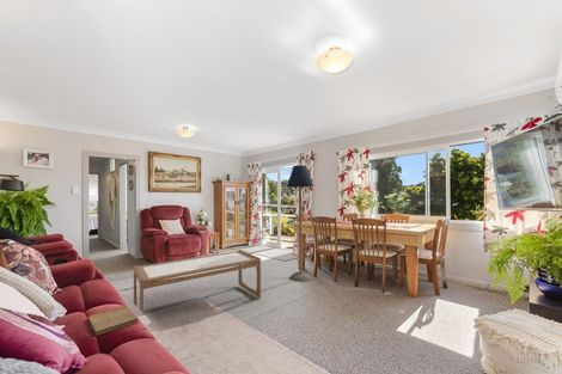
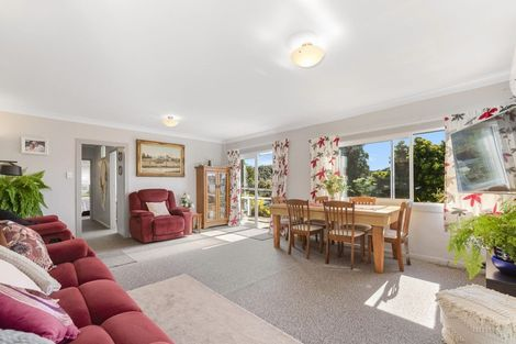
- coffee table (198, 277)
- book (112, 318)
- floor lamp (300, 221)
